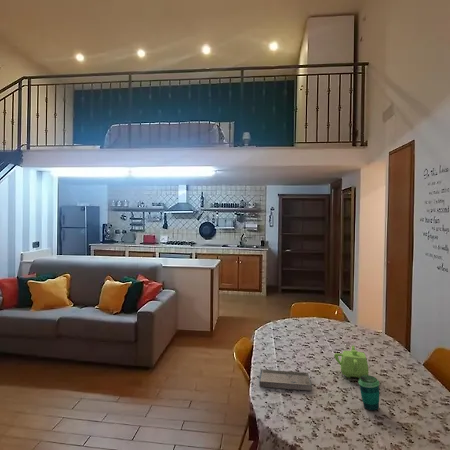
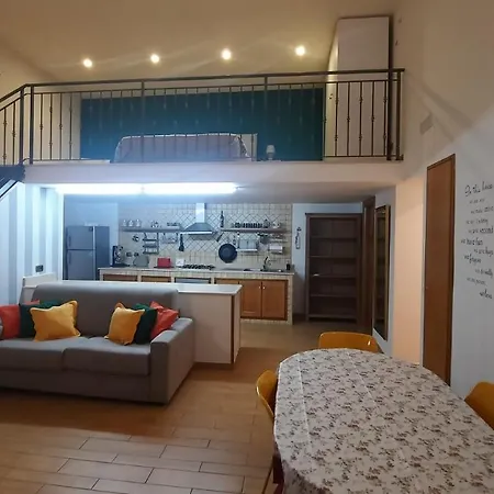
- cup (368, 392)
- book (284, 379)
- teapot (350, 361)
